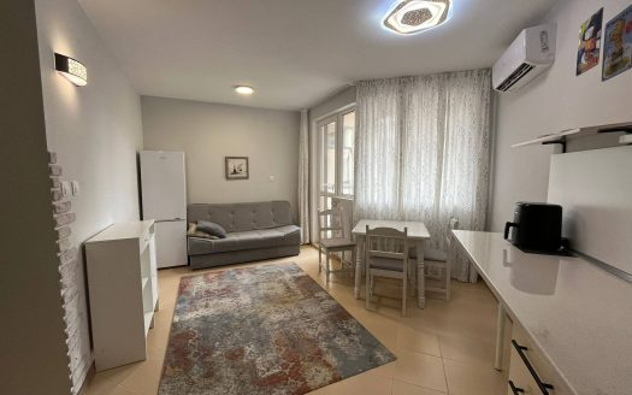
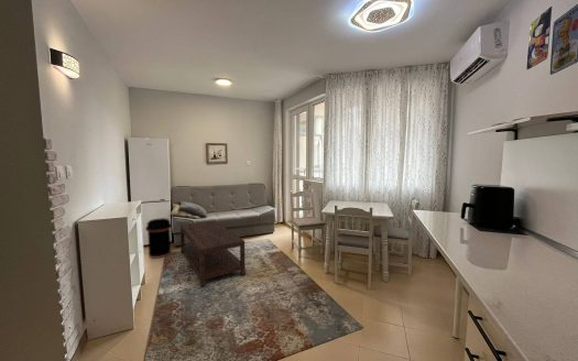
+ coffee table (209, 247)
+ trash can (159, 237)
